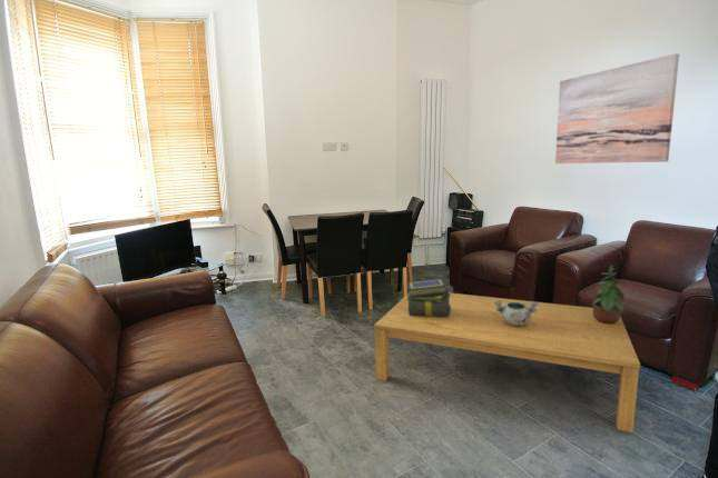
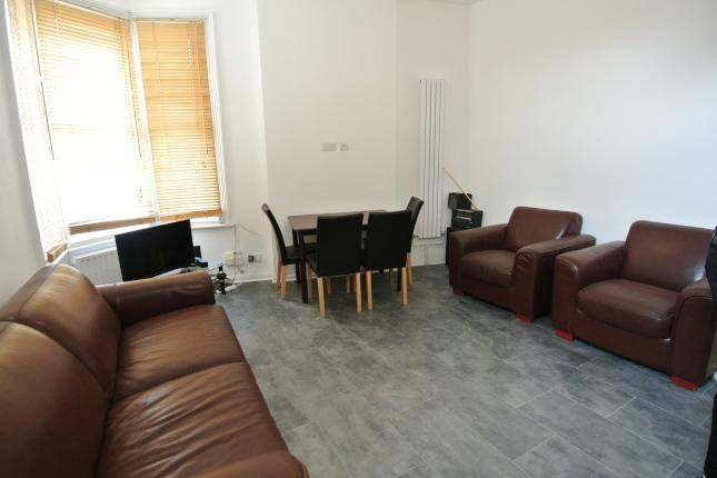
- decorative bowl (514, 311)
- wall art (608, 117)
- coffee table (498, 345)
- potted plant (610, 292)
- stack of books (427, 297)
